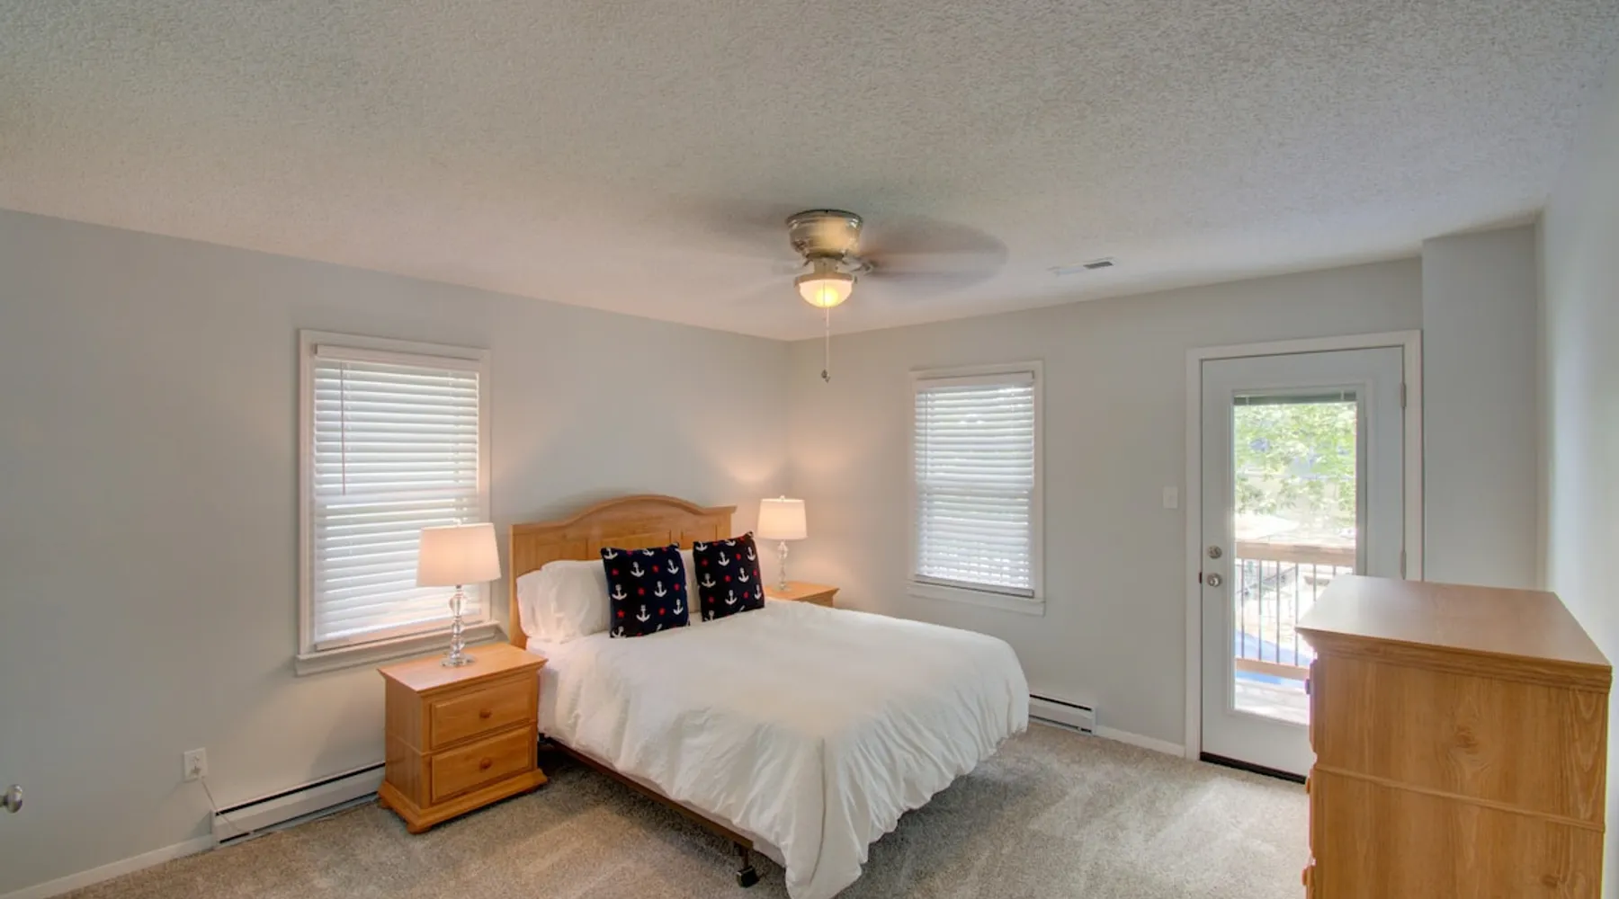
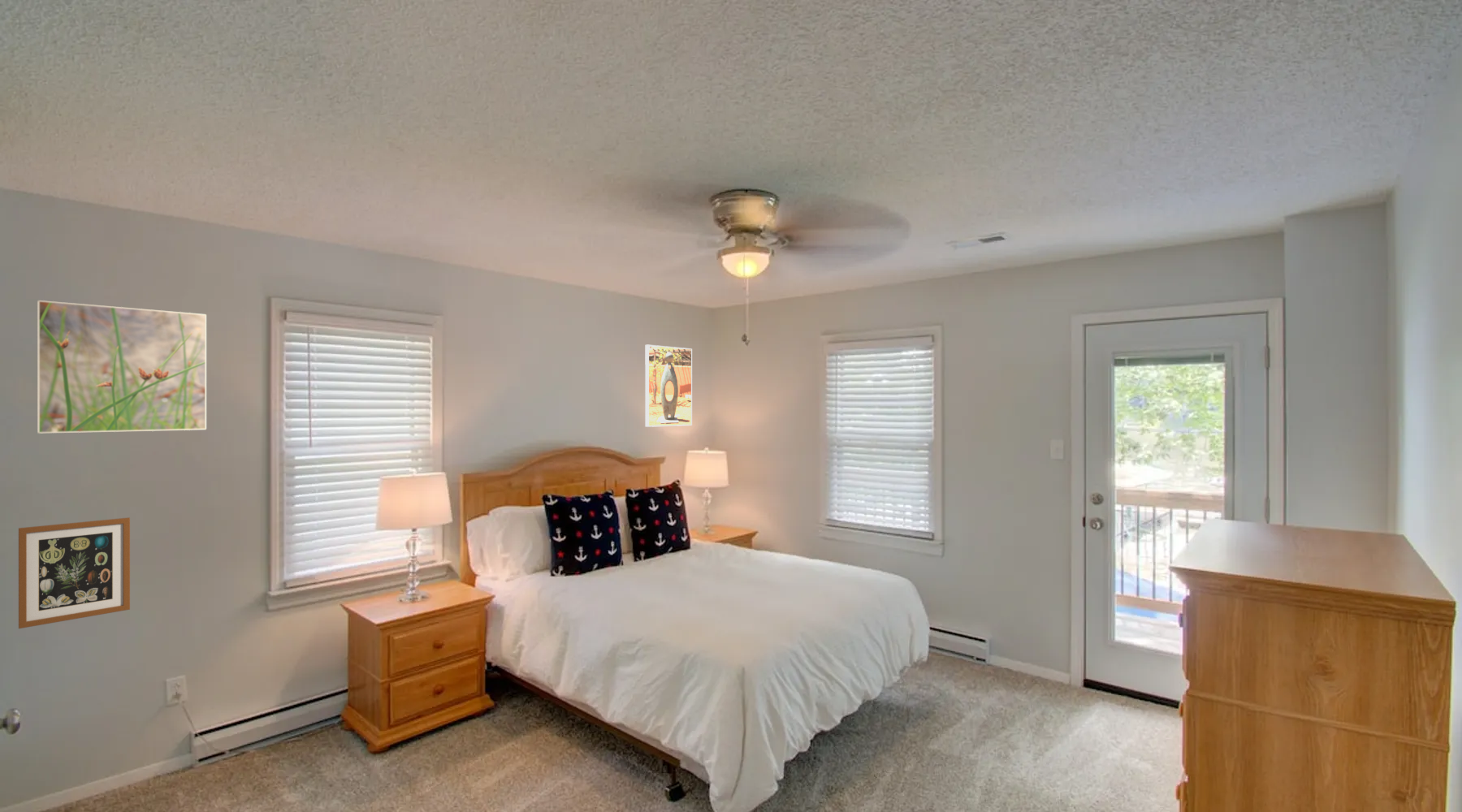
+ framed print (669, 386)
+ wall art (76, 570)
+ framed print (128, 369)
